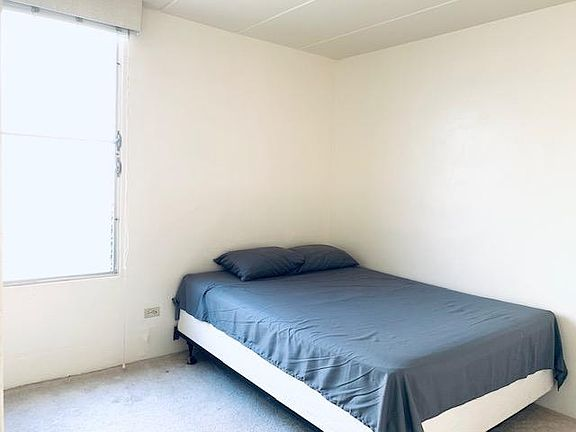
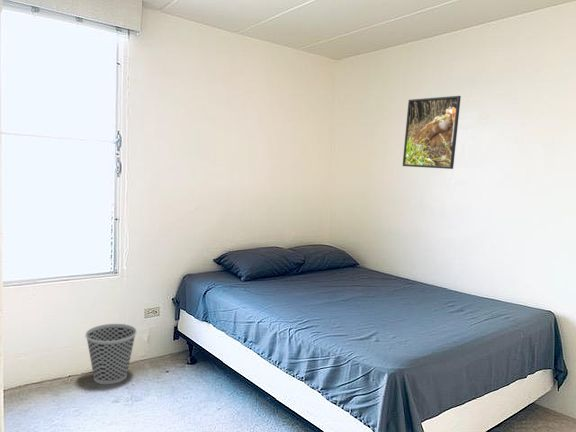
+ wastebasket (111, 354)
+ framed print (430, 132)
